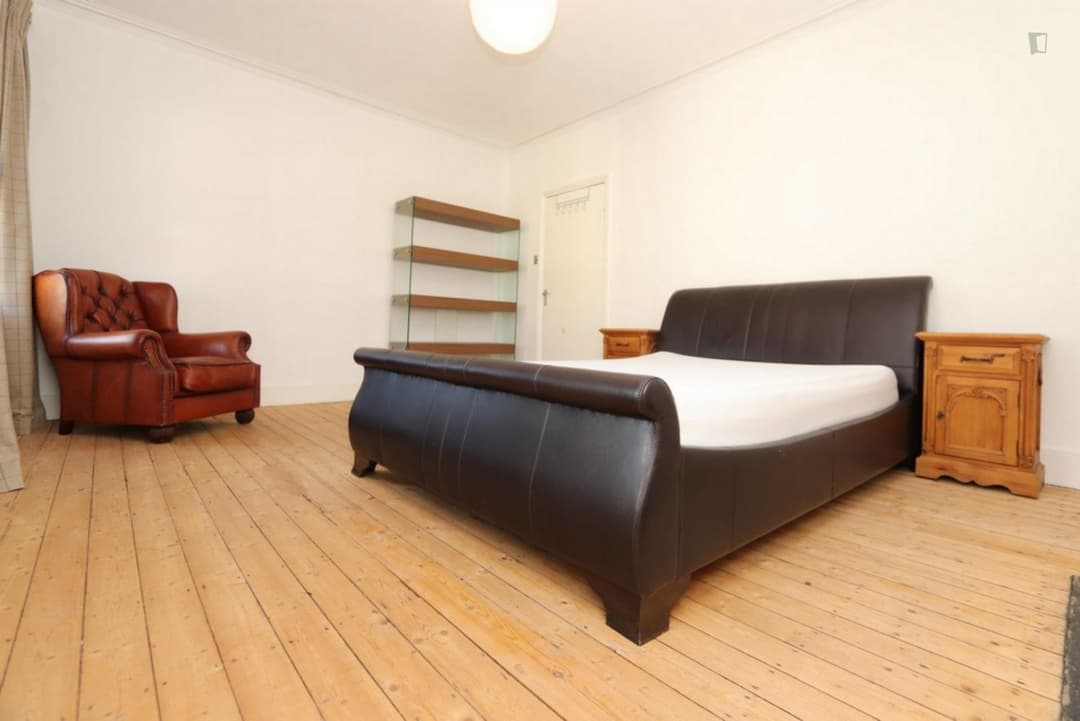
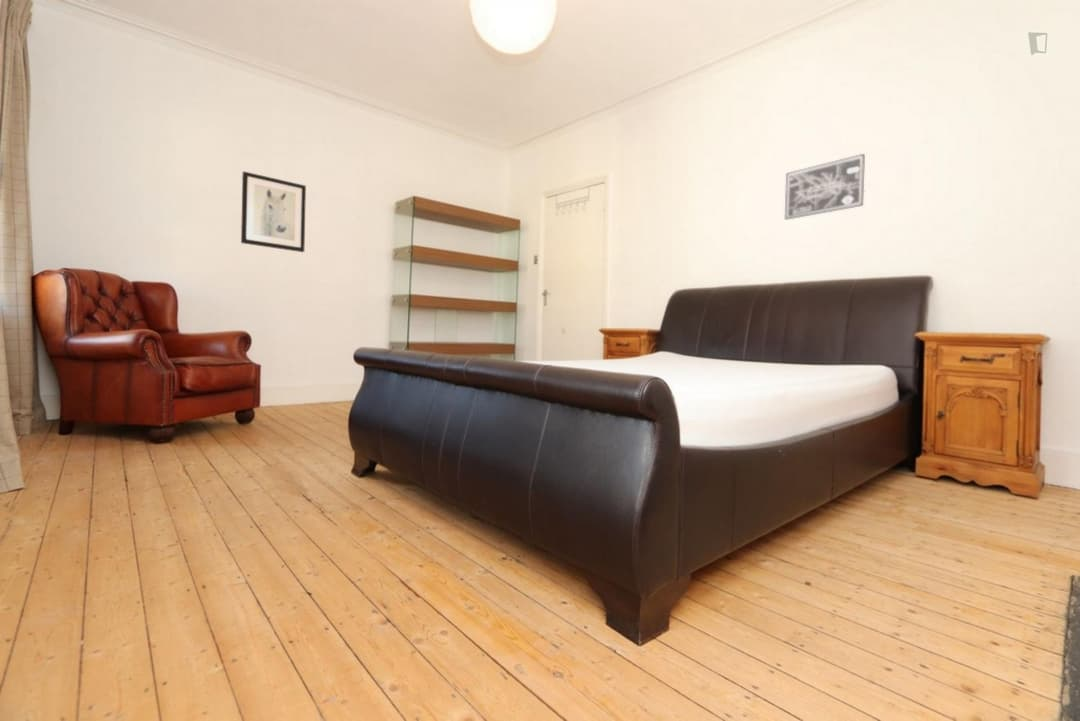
+ wall art (274, 213)
+ wall art (822, 188)
